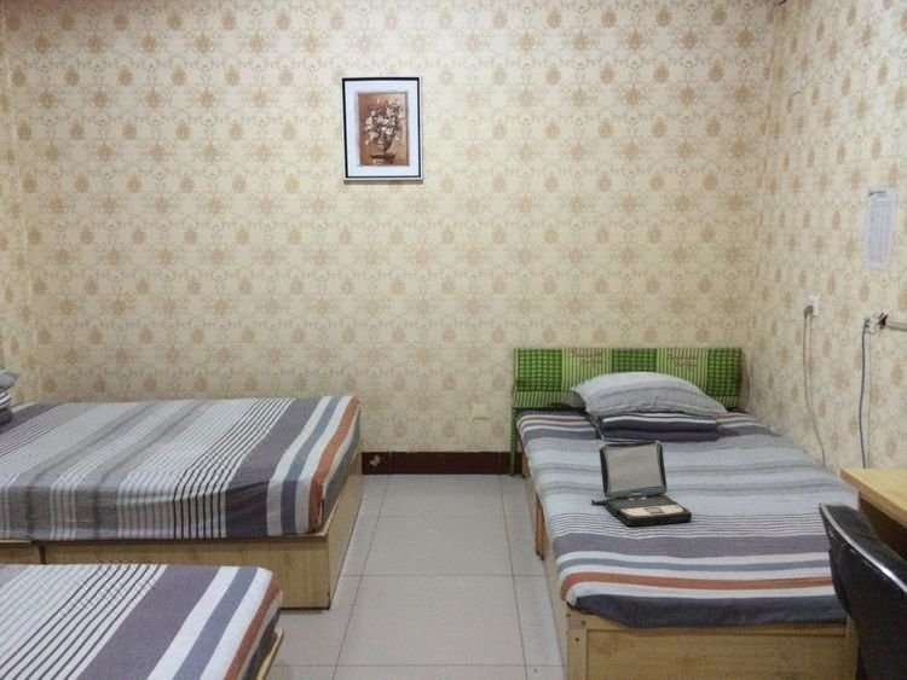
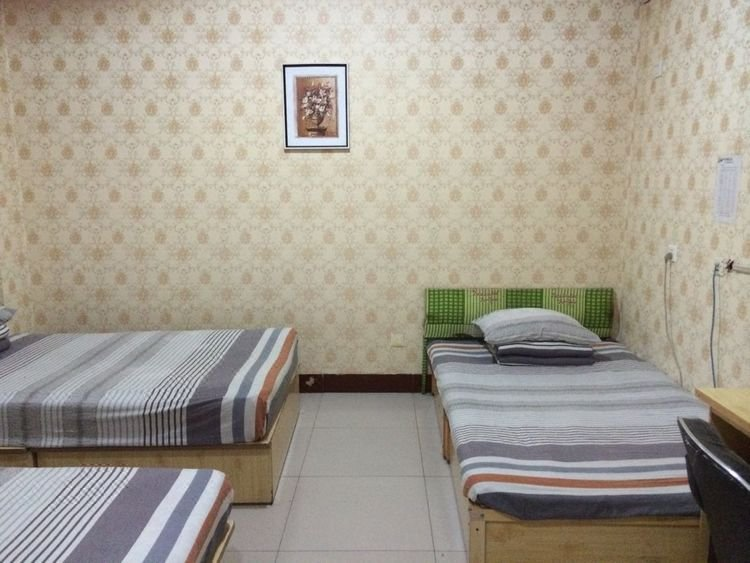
- laptop (642, 481)
